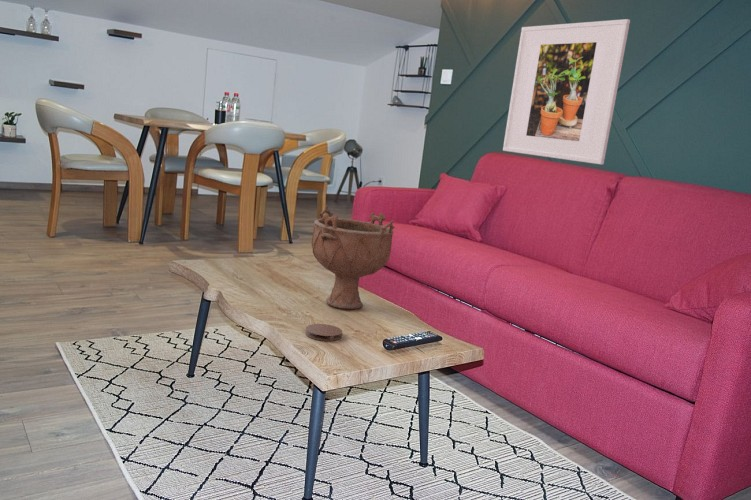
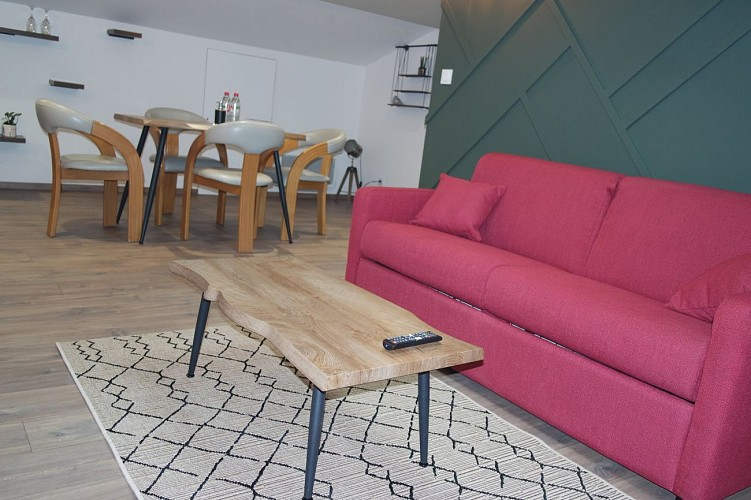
- coaster (323, 332)
- decorative bowl (350, 259)
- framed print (560, 91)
